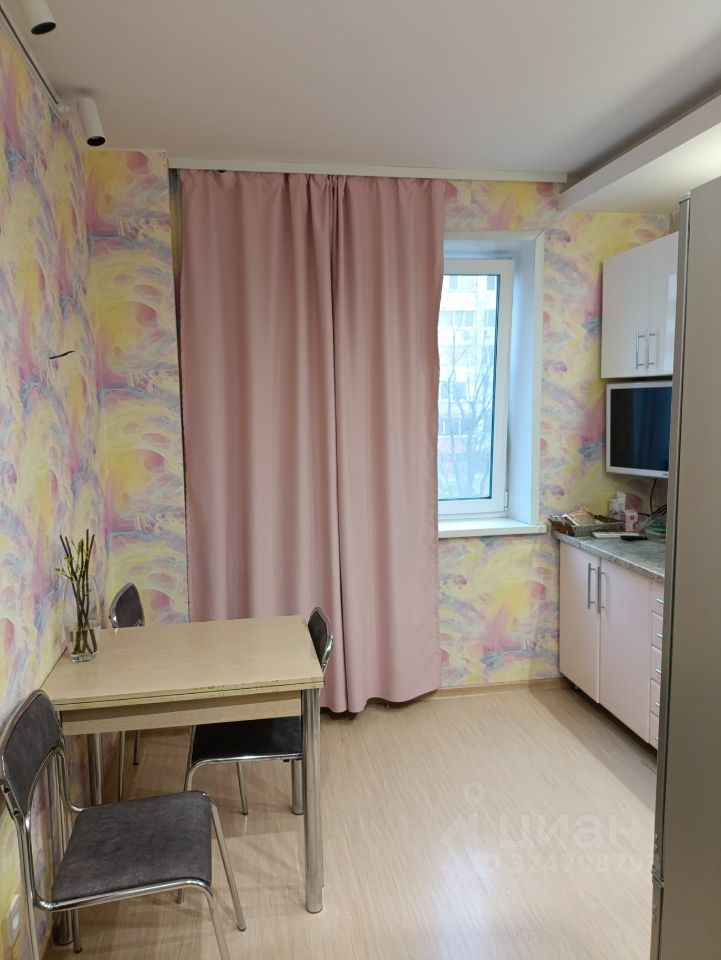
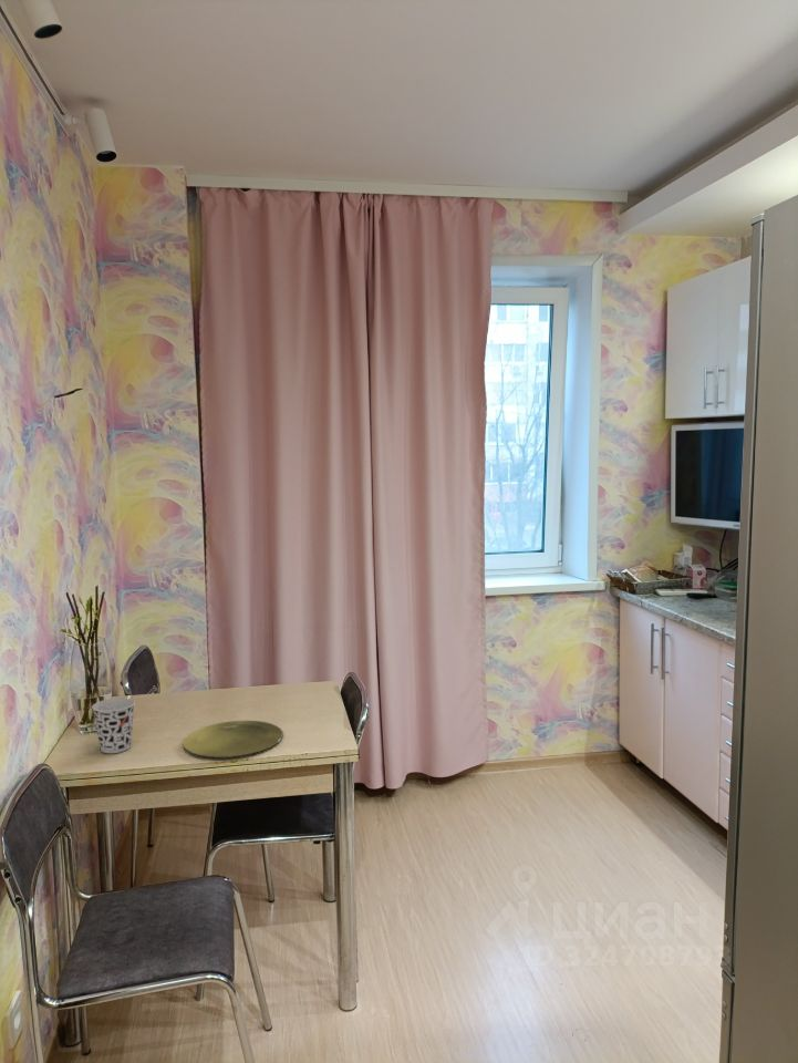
+ cup (114, 725)
+ plate (234, 737)
